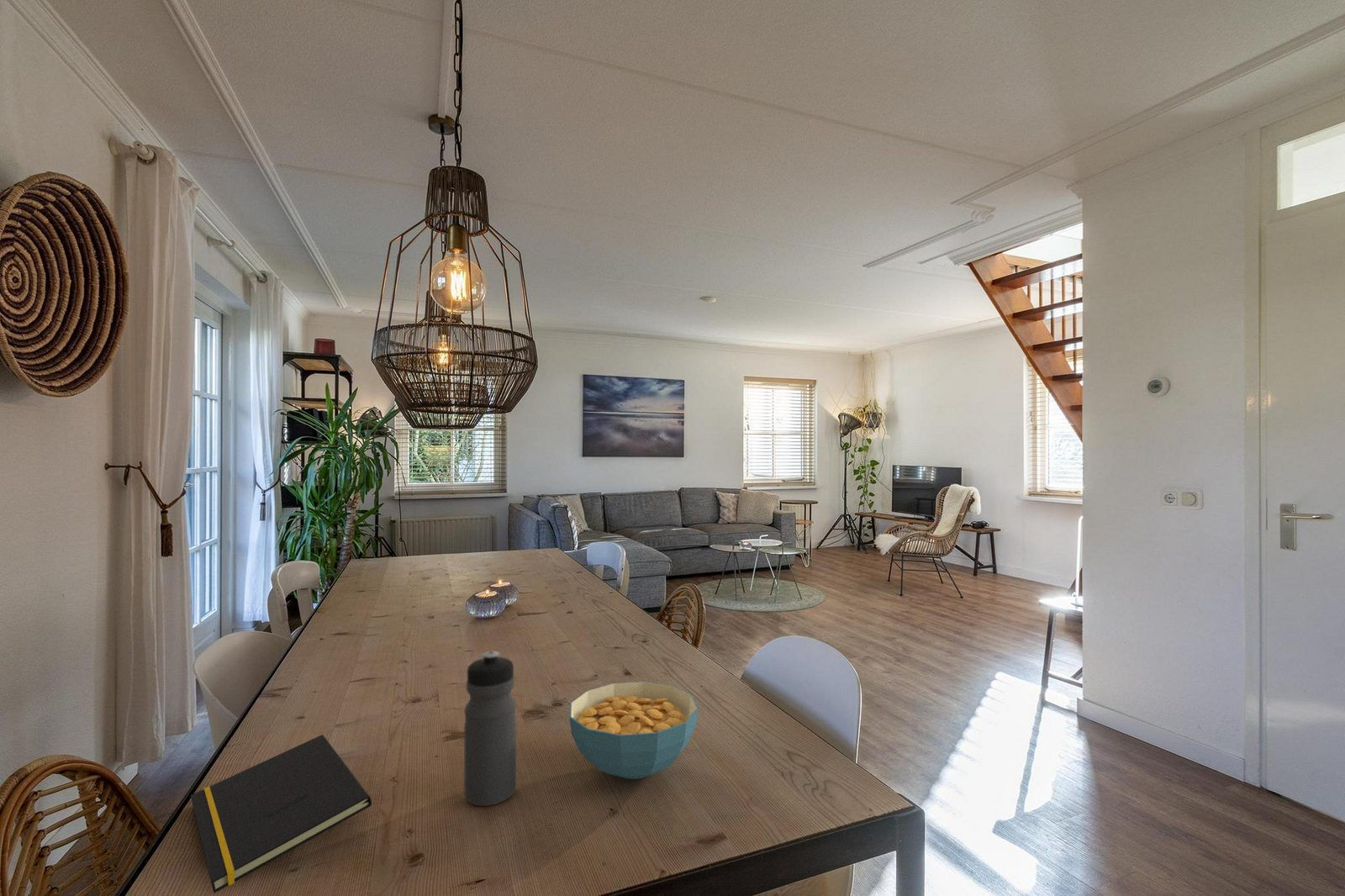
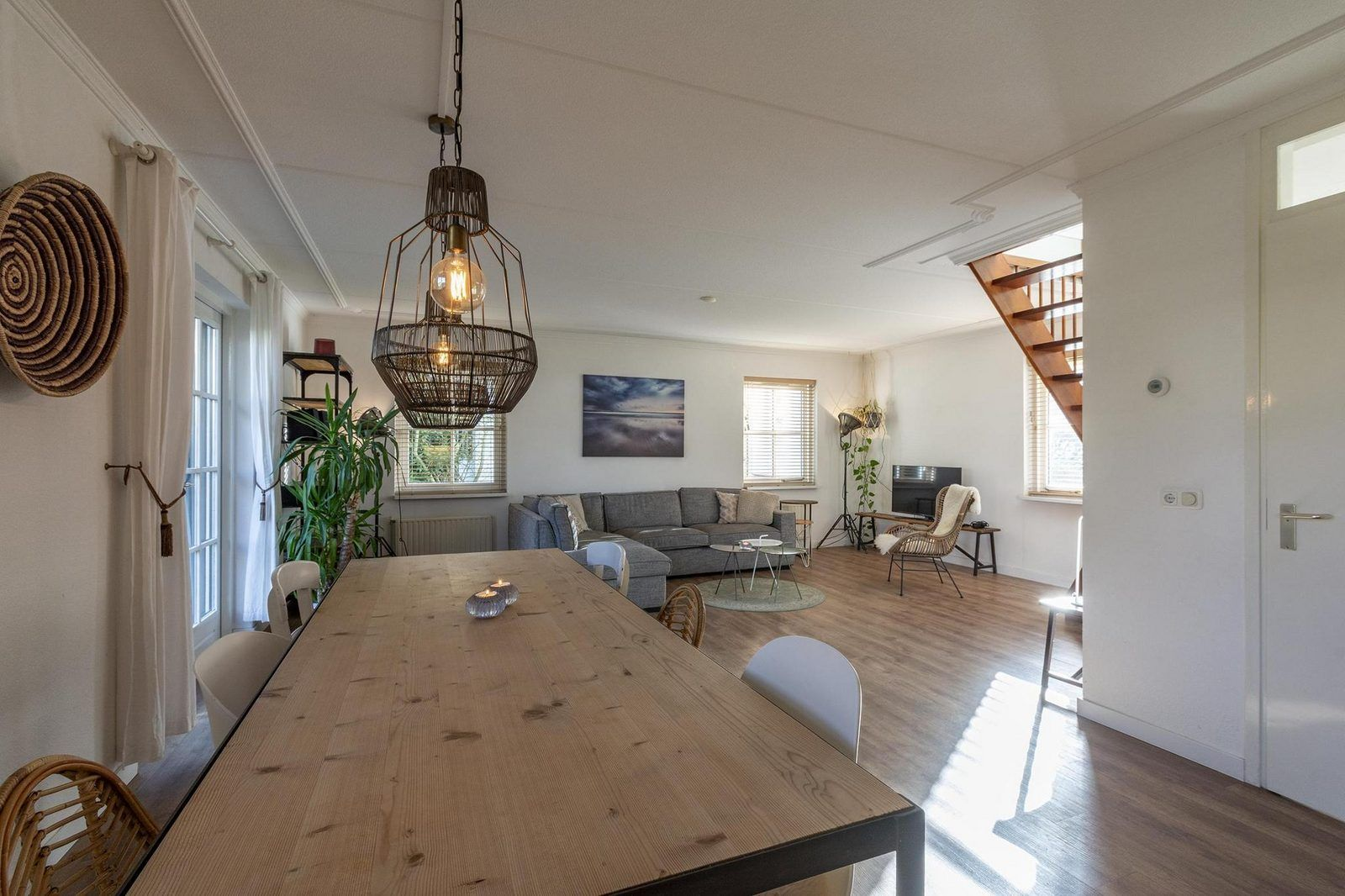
- cereal bowl (633, 737)
- water bottle (490, 722)
- notepad (277, 800)
